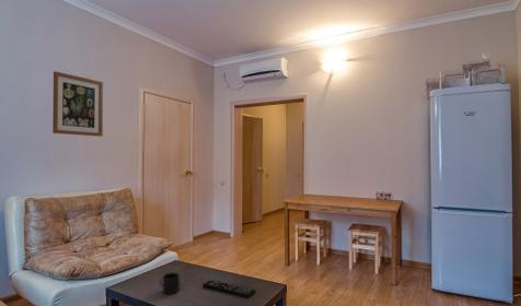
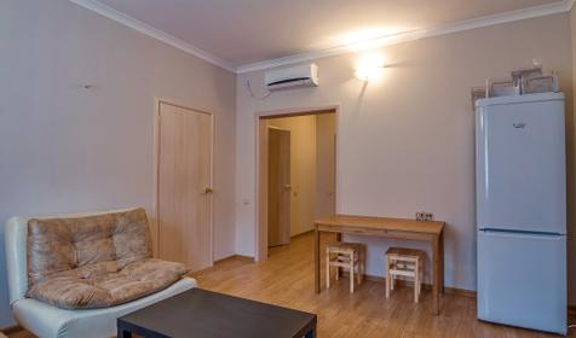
- remote control (228, 287)
- mug (169, 283)
- wall art (79, 105)
